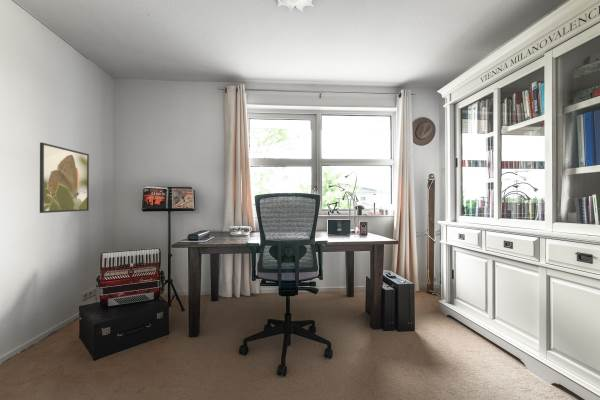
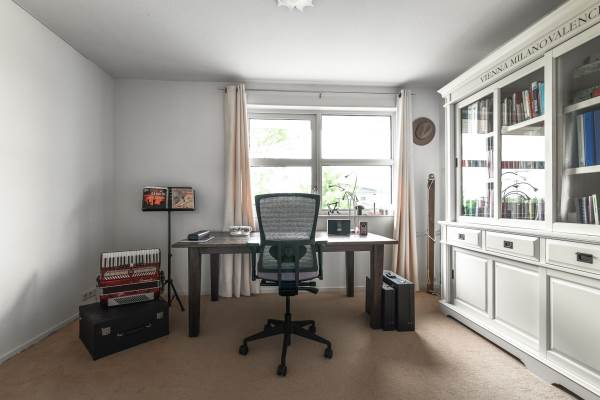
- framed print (67, 180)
